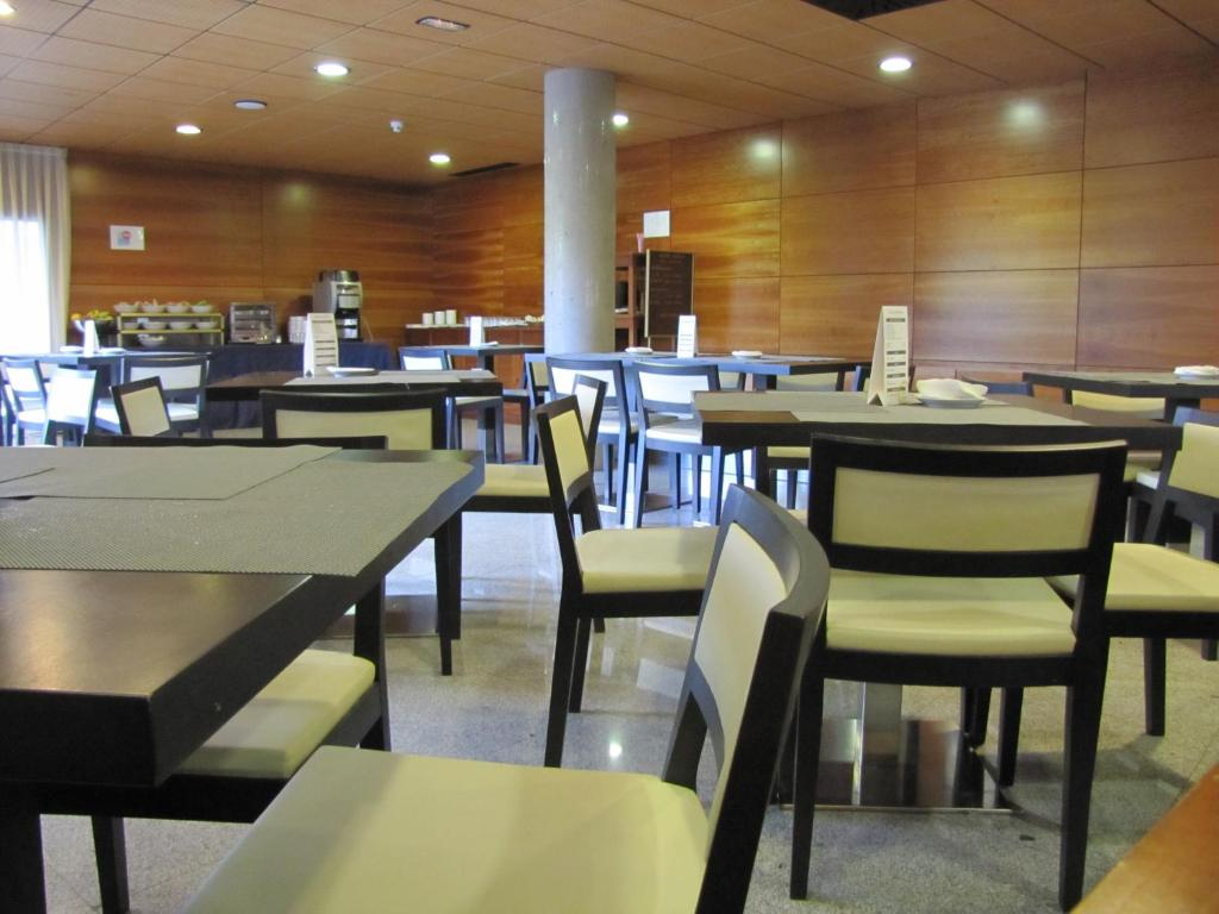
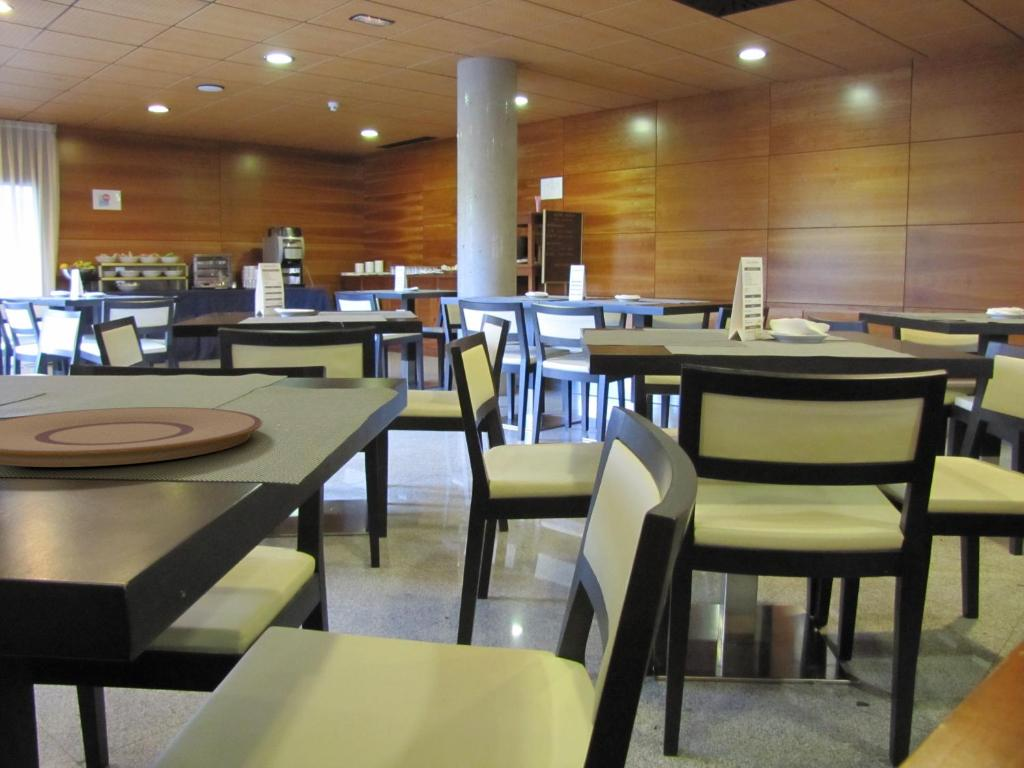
+ plate (117, 433)
